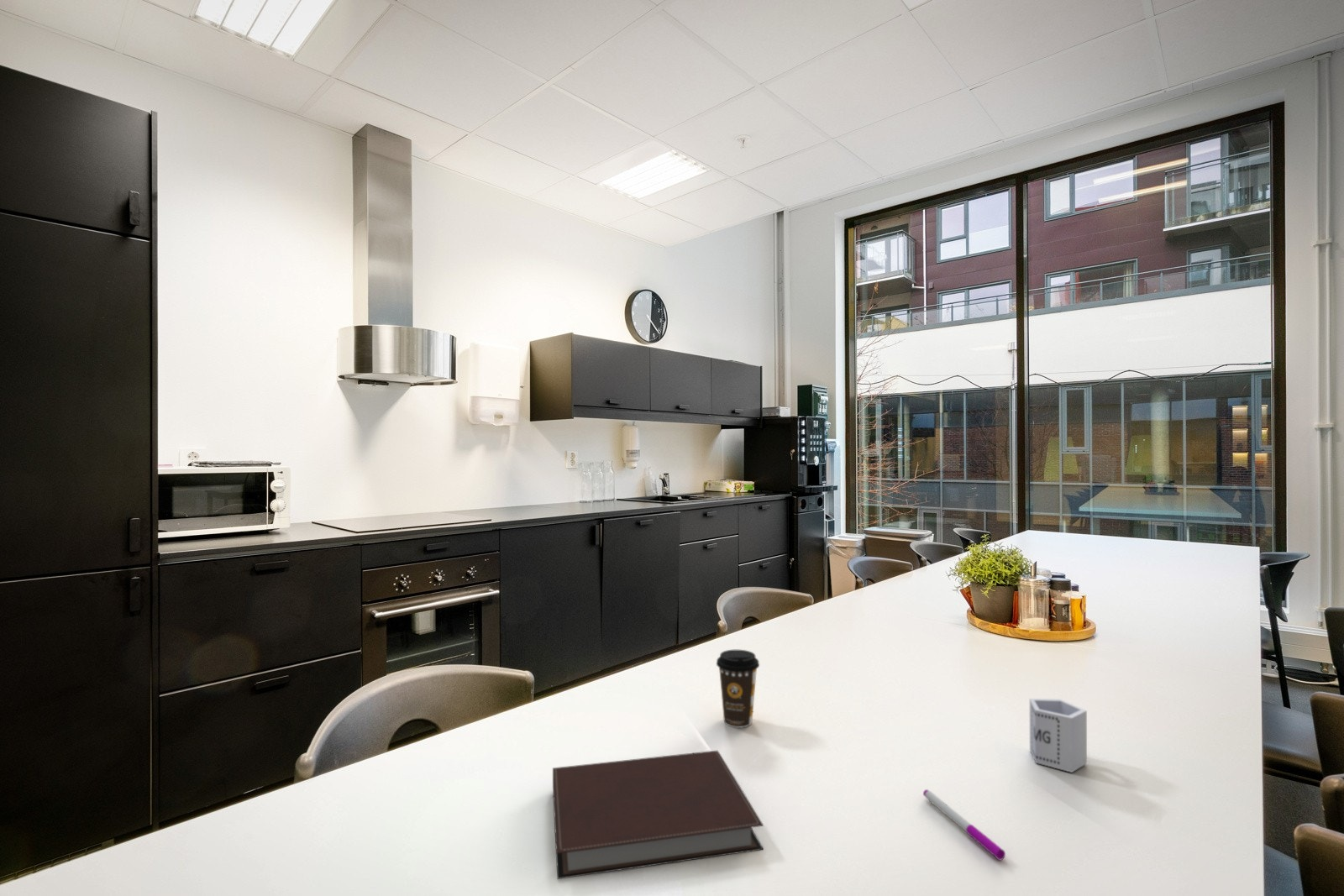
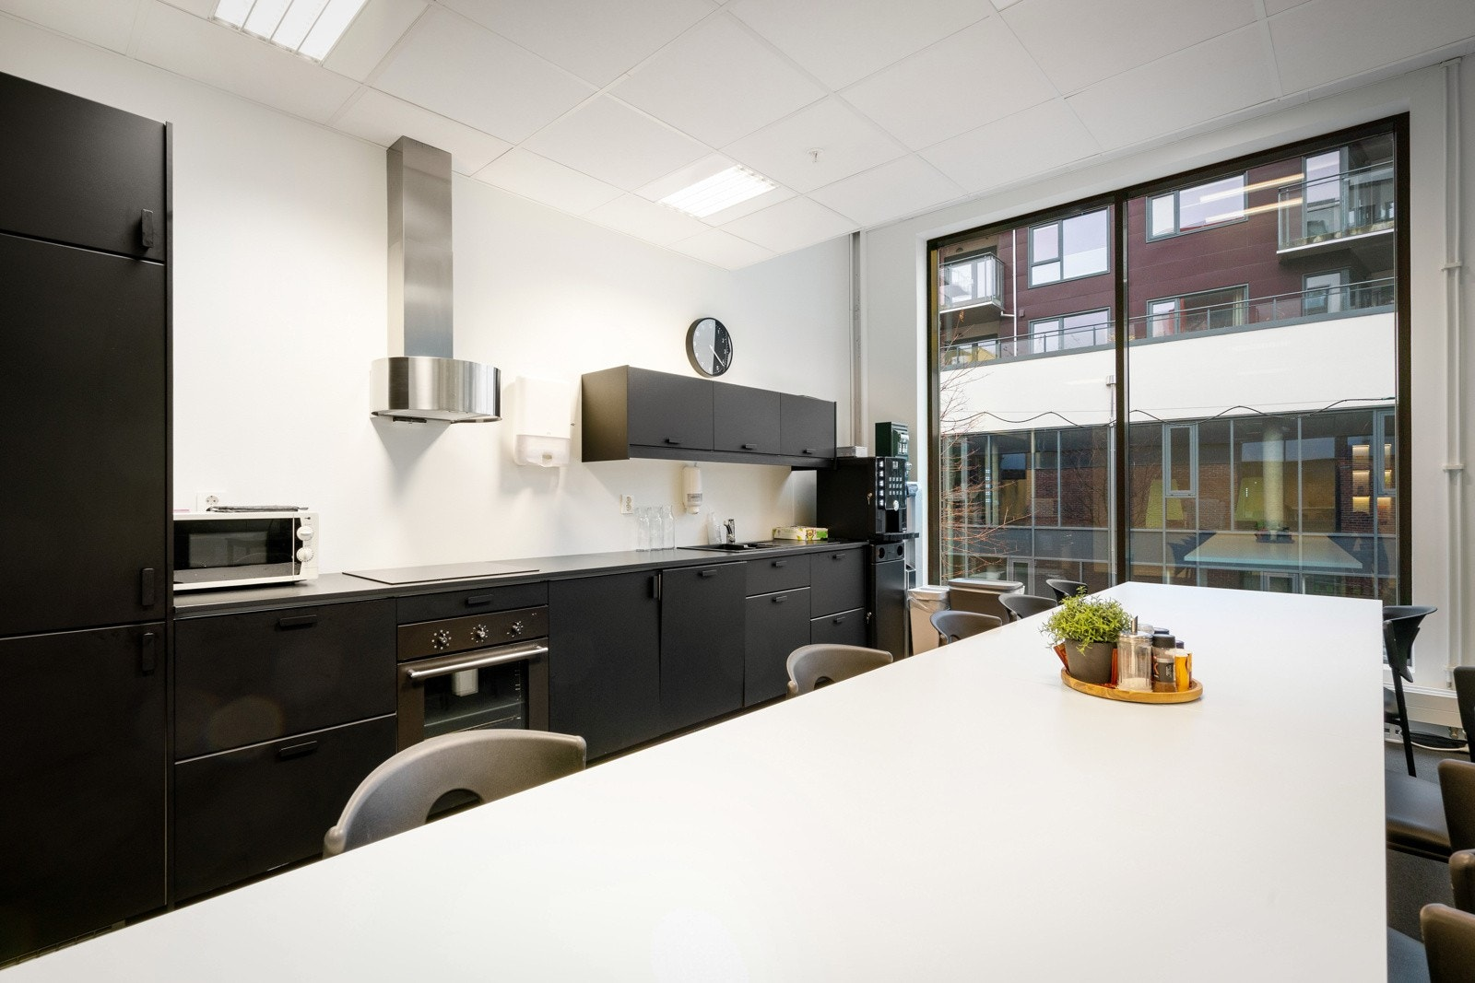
- notebook (648, 804)
- coffee cup (738, 688)
- pen (960, 820)
- cup (1060, 732)
